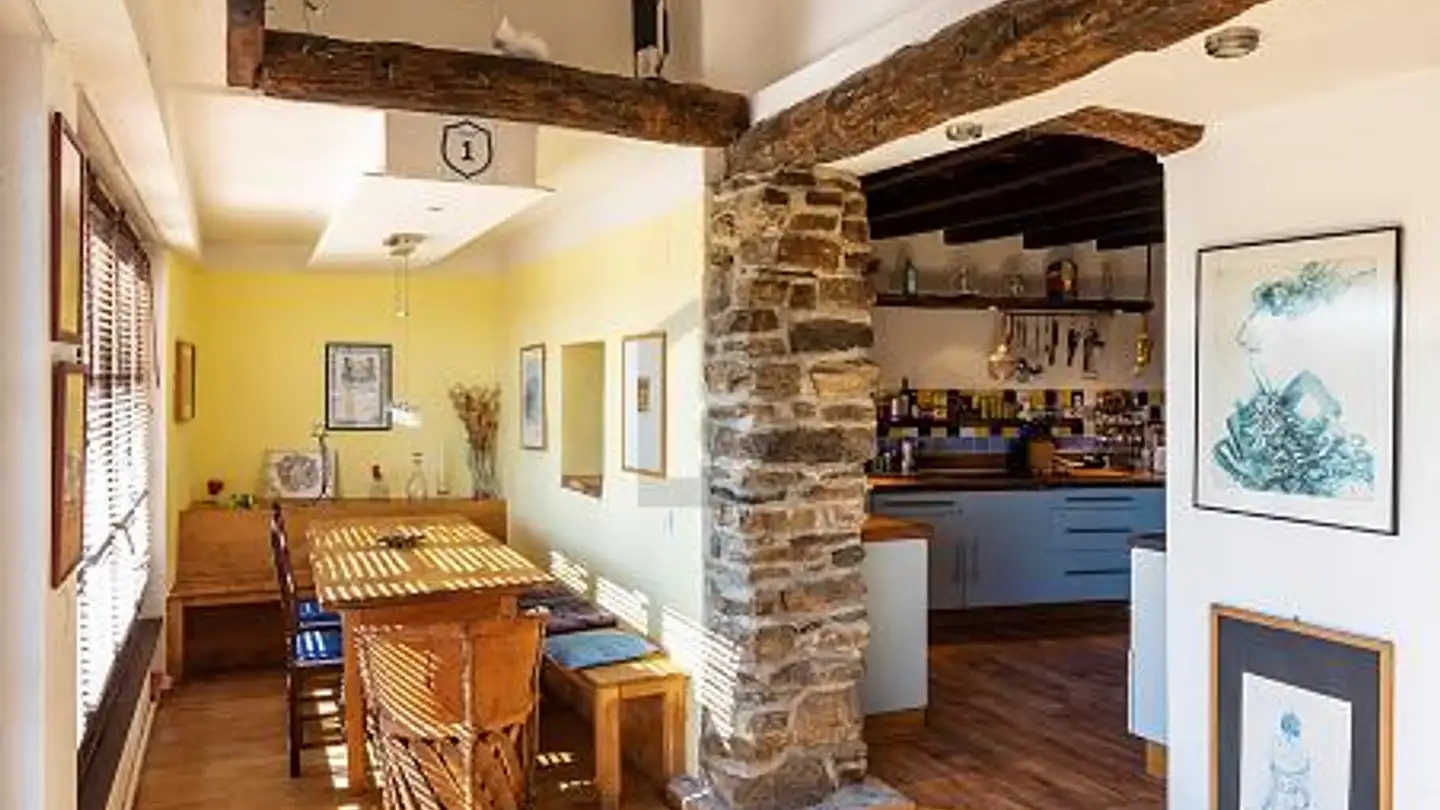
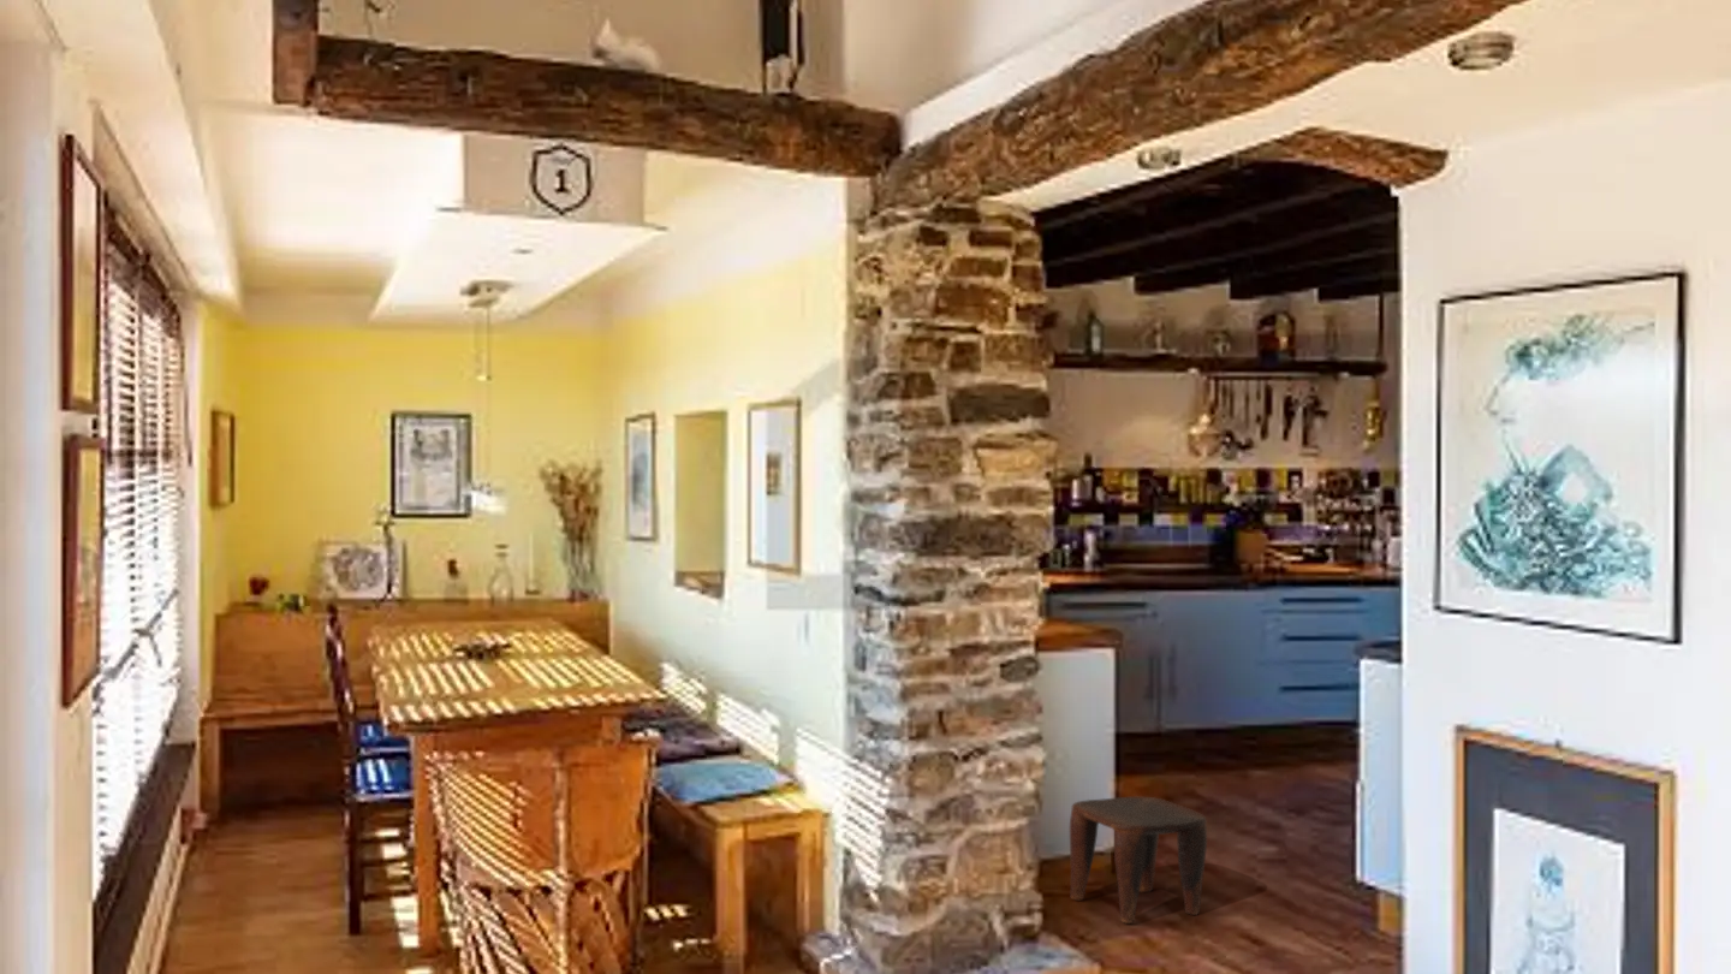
+ stool (1136, 856)
